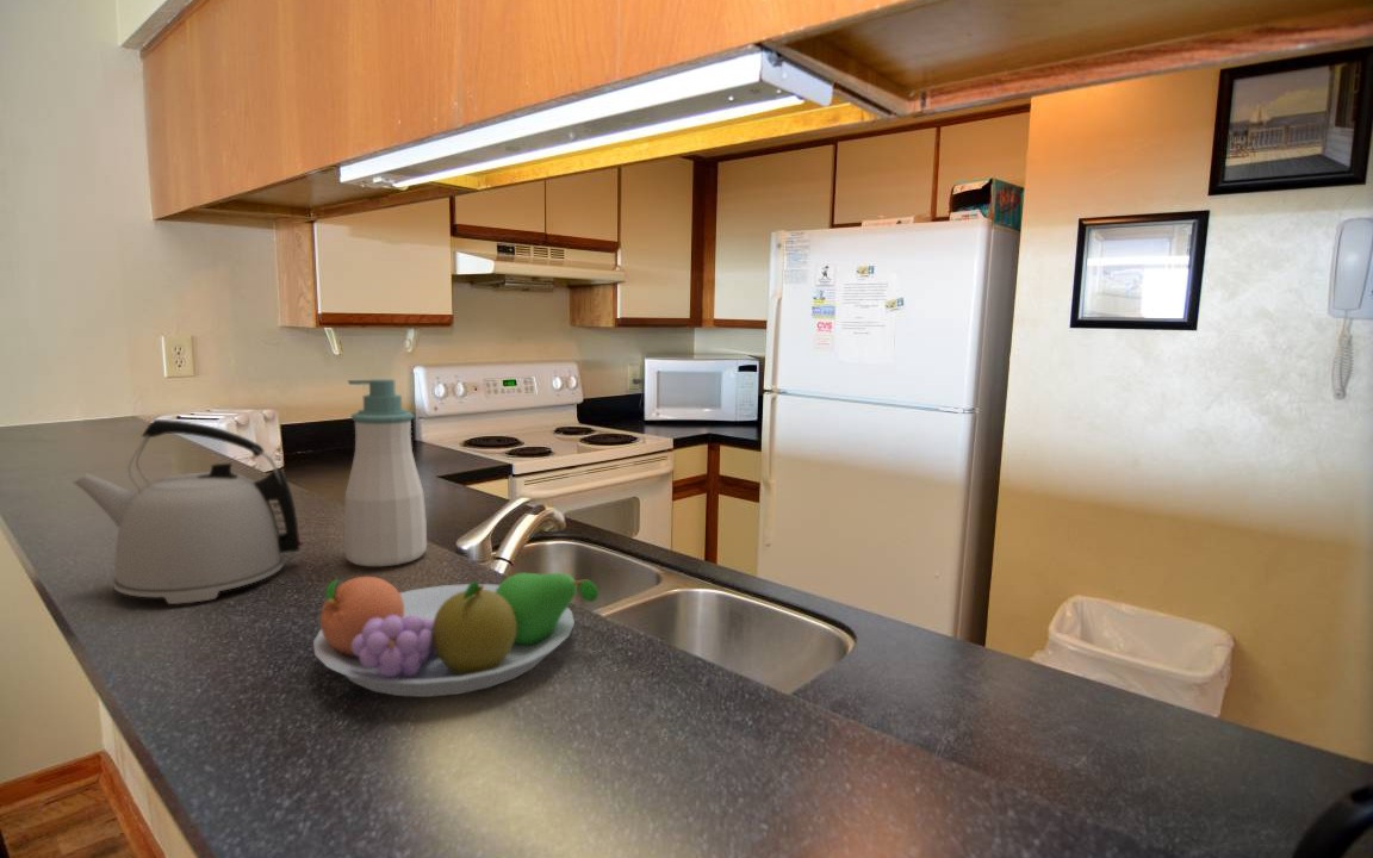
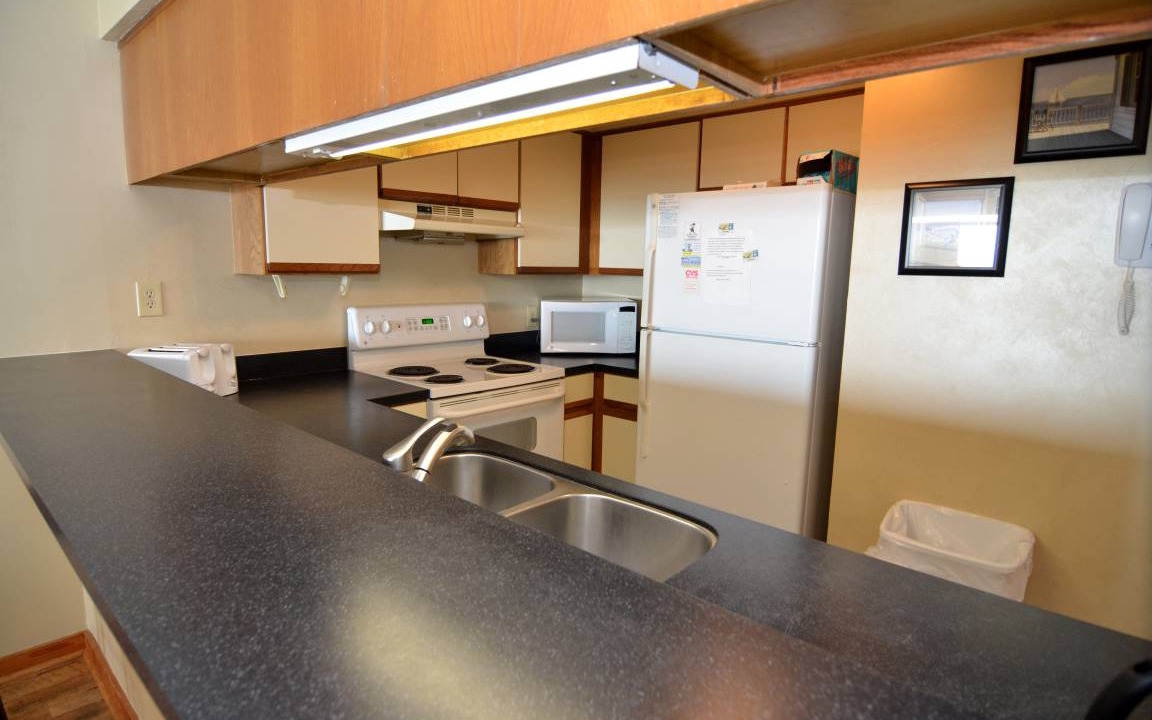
- fruit bowl (458, 604)
- kettle (193, 499)
- soap bottle (384, 470)
